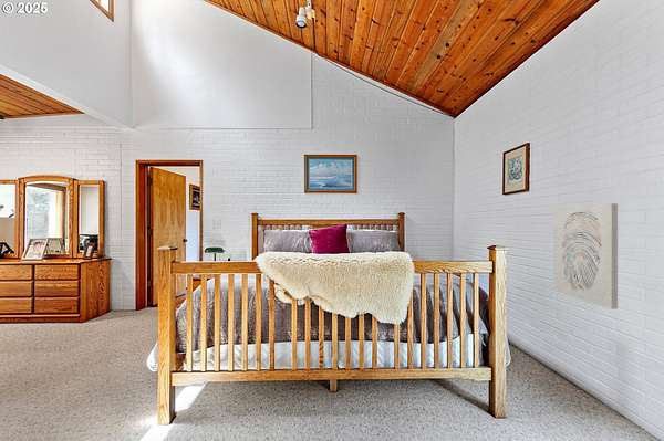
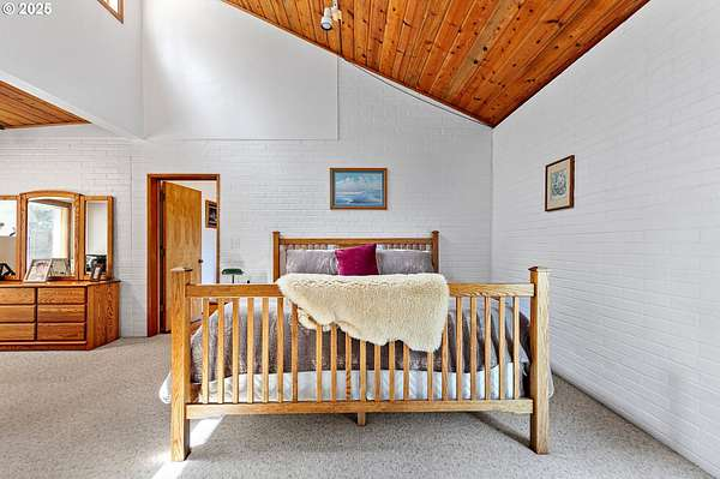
- wall art (581, 252)
